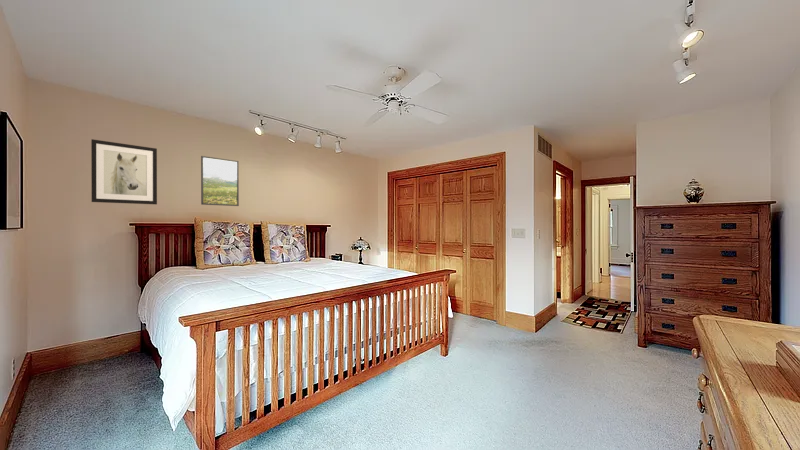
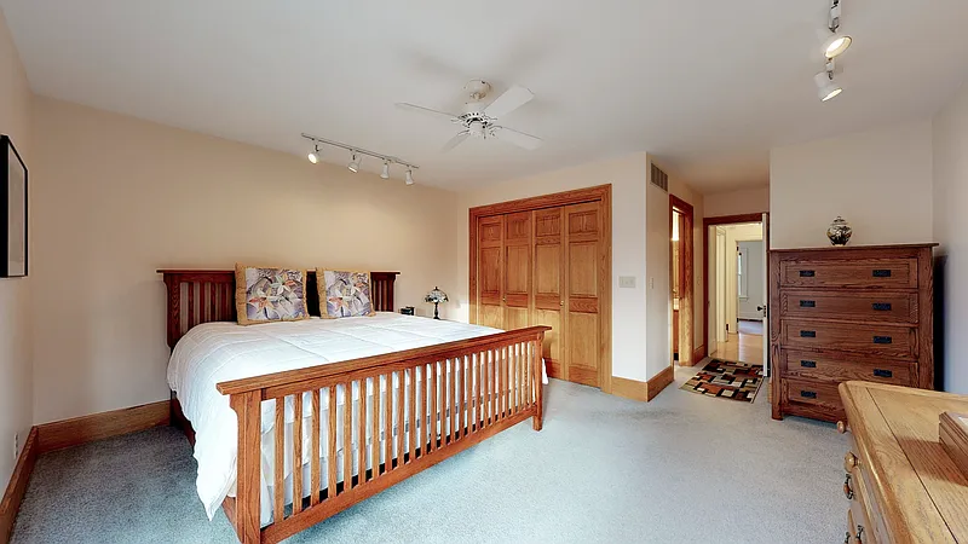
- wall art (125, 173)
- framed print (220, 181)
